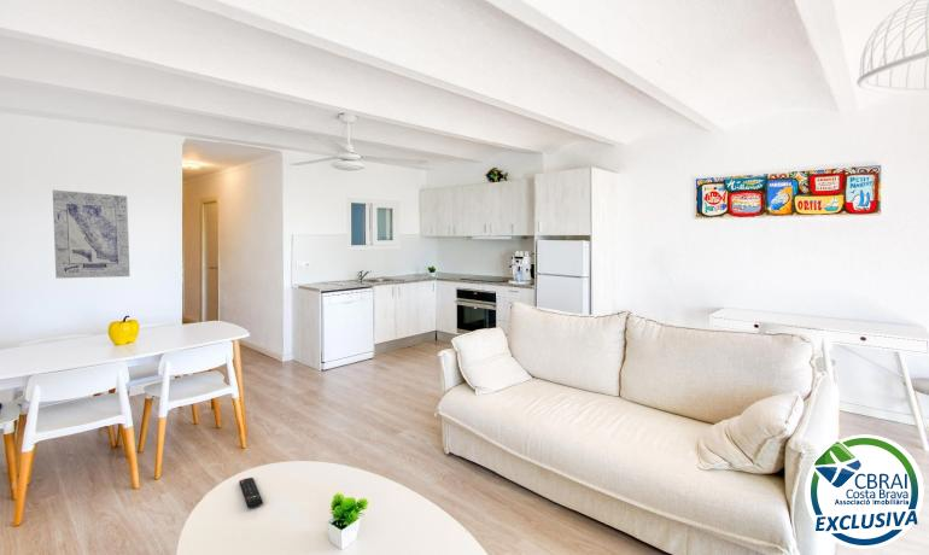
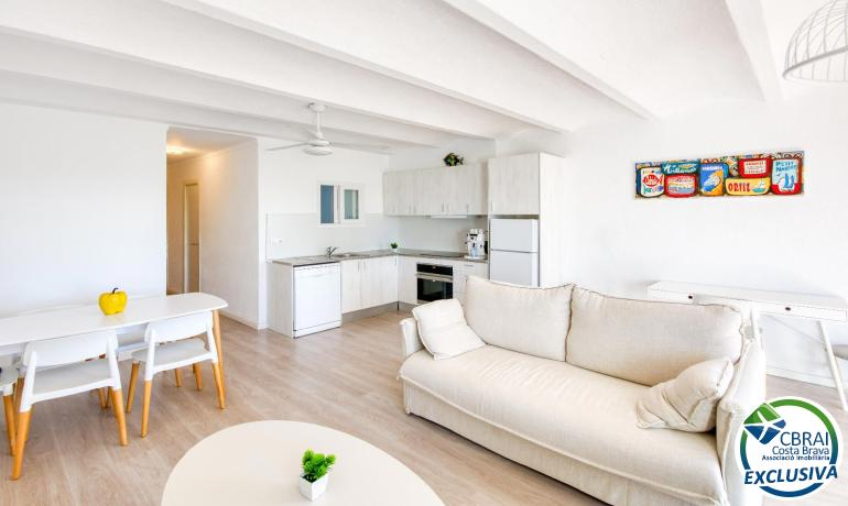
- remote control (250, 491)
- wall art (93, 235)
